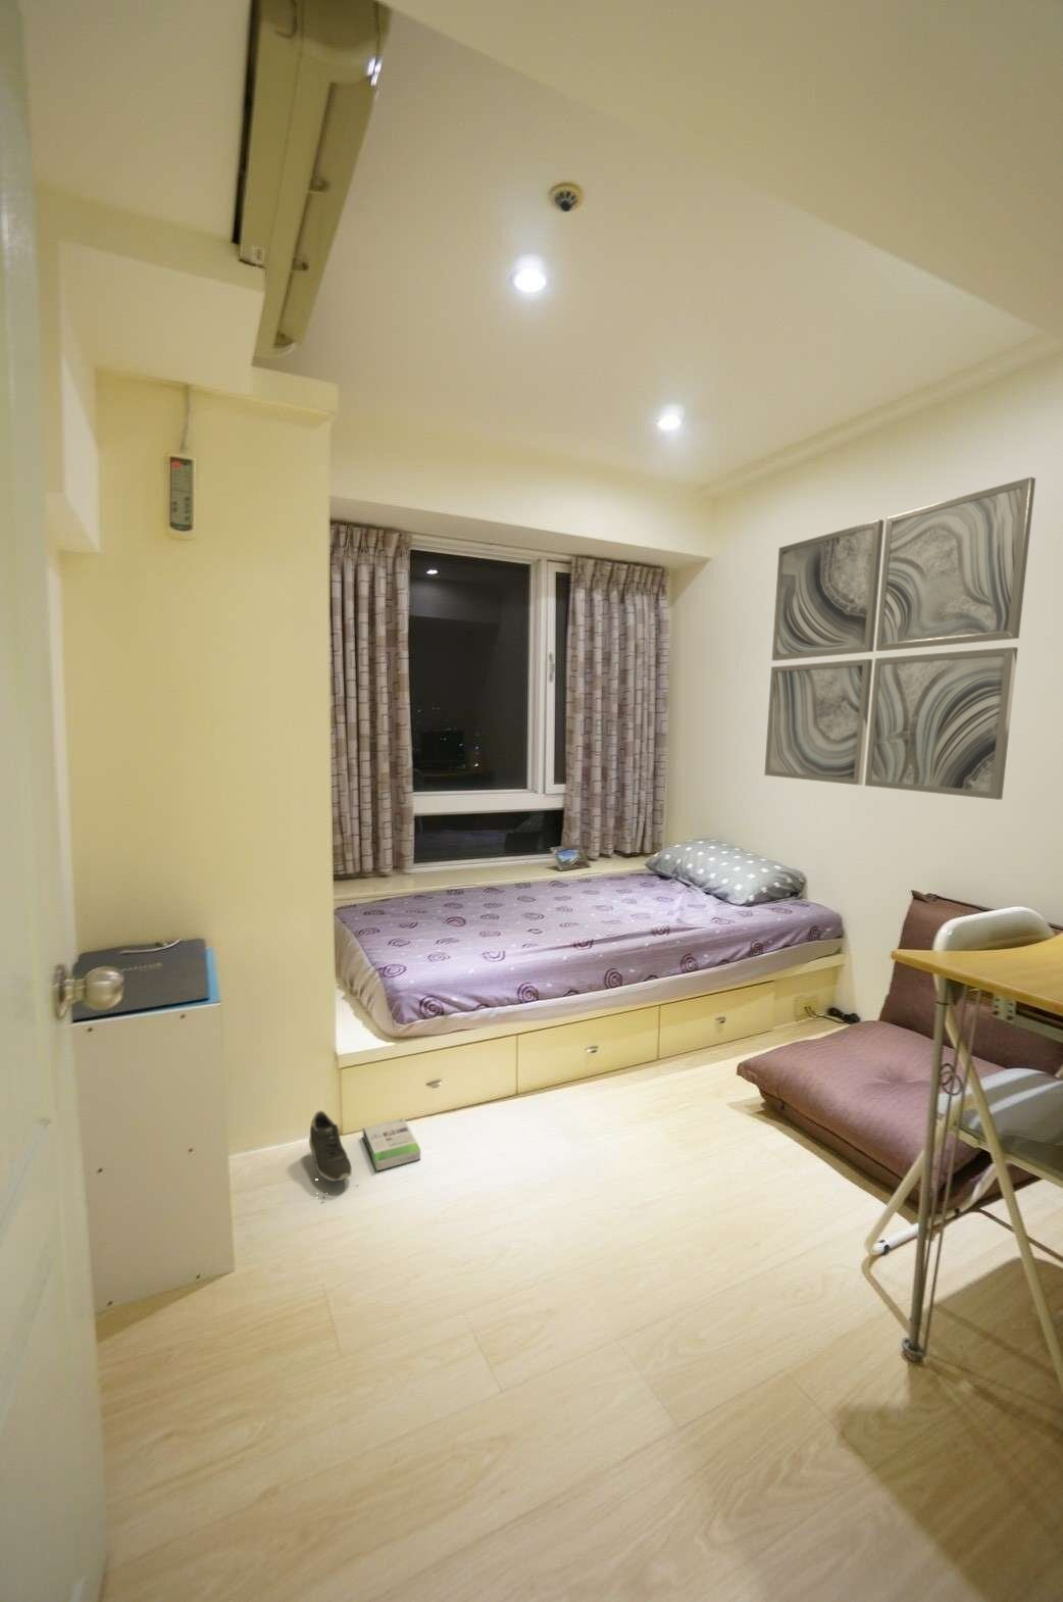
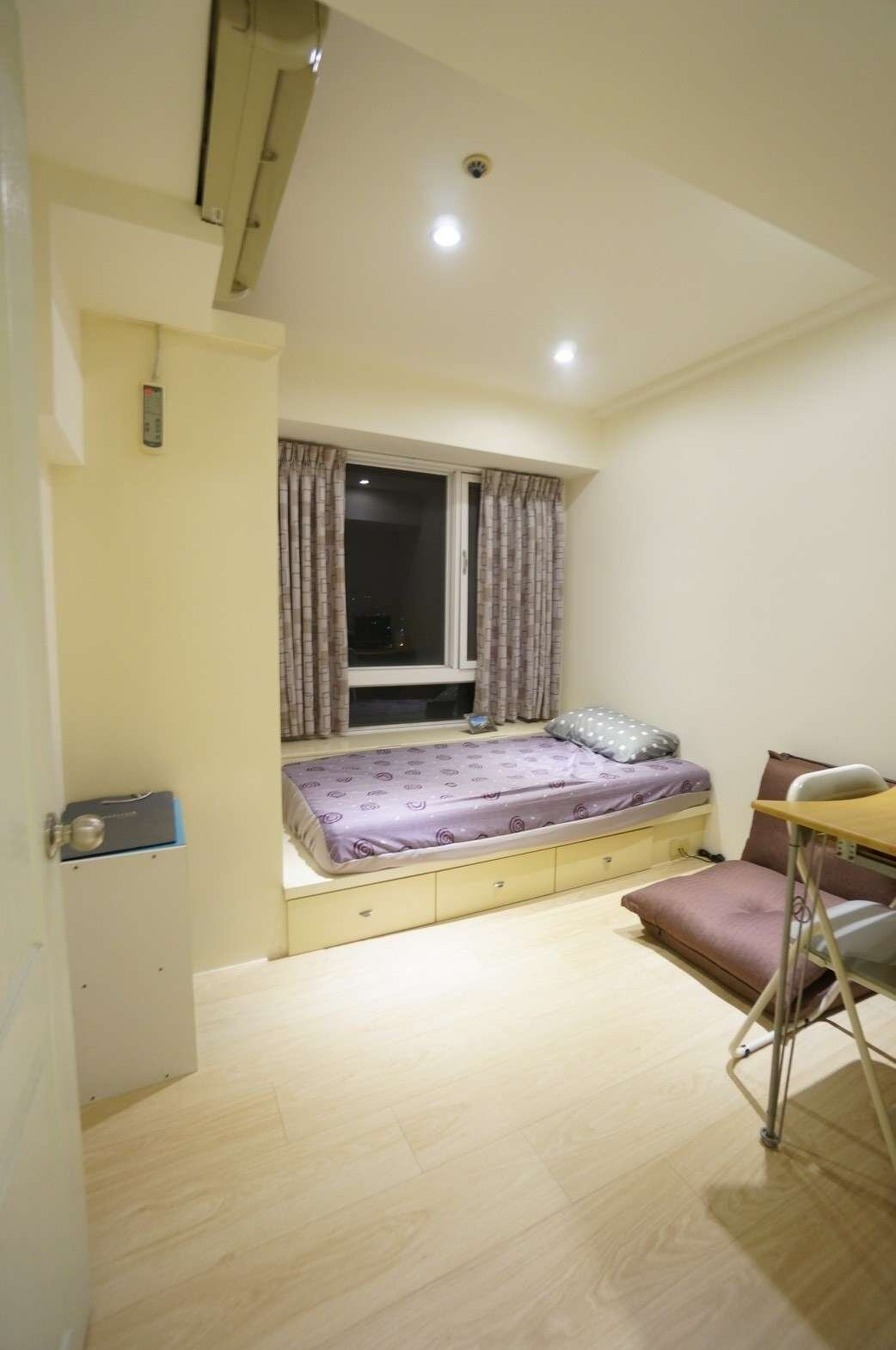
- box (390, 1143)
- shoe (322, 1148)
- wall art (876, 659)
